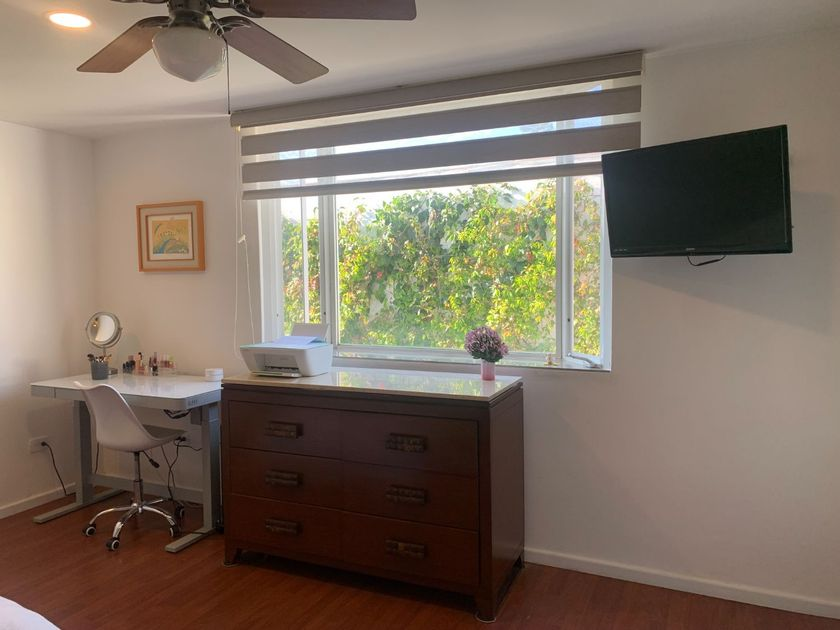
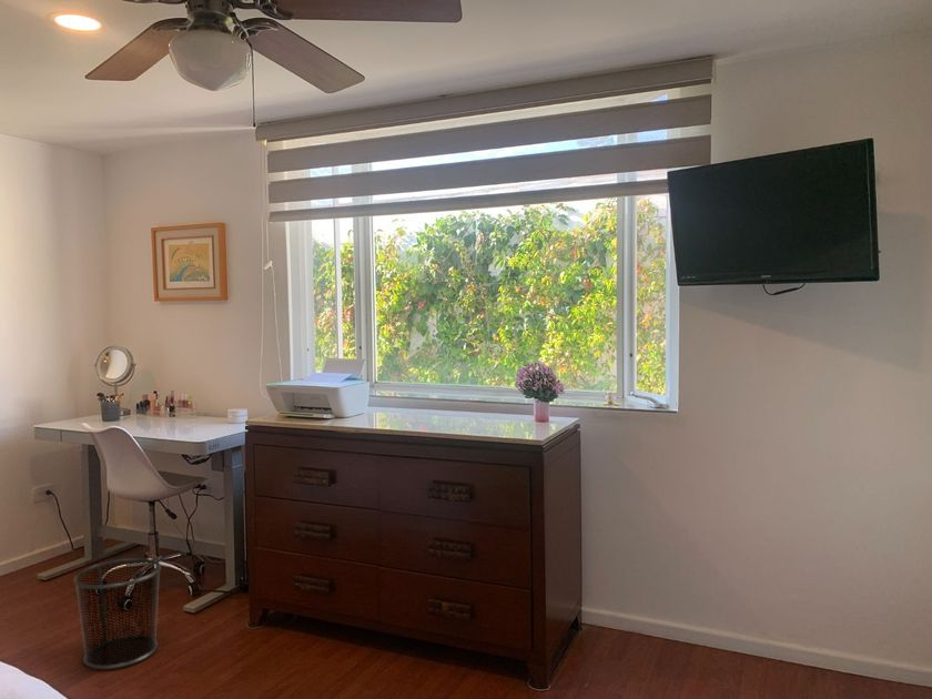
+ waste bin (120, 611)
